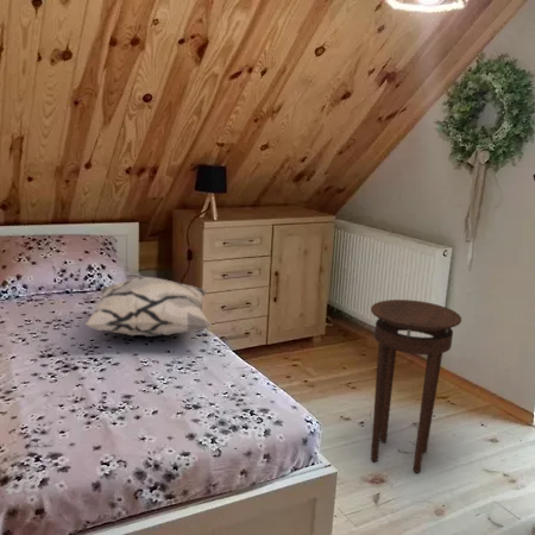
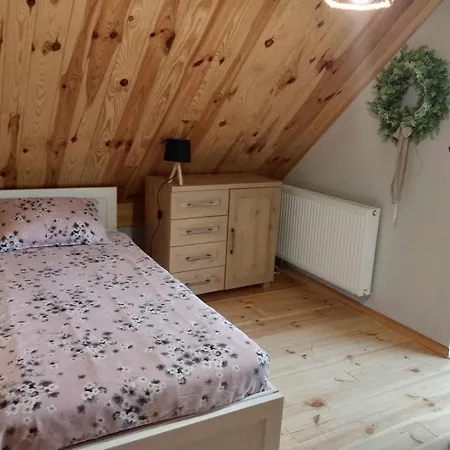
- stool (391, 385)
- decorative pillow (151, 306)
